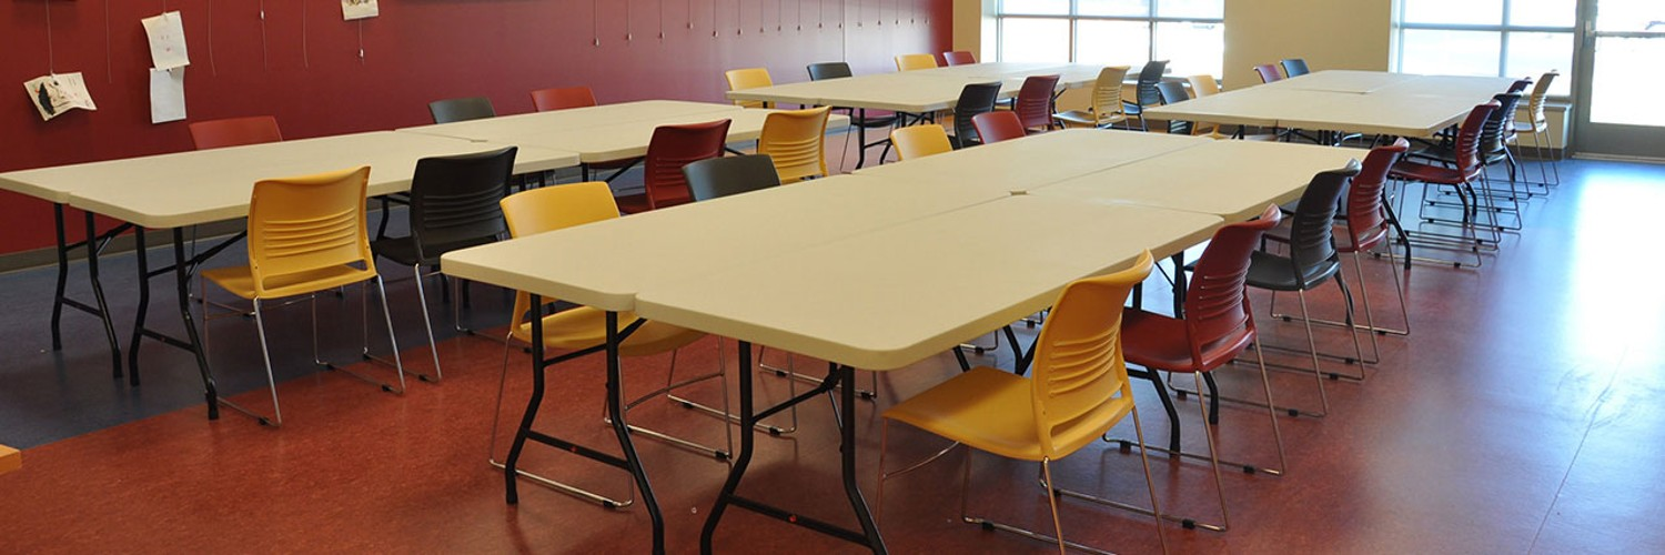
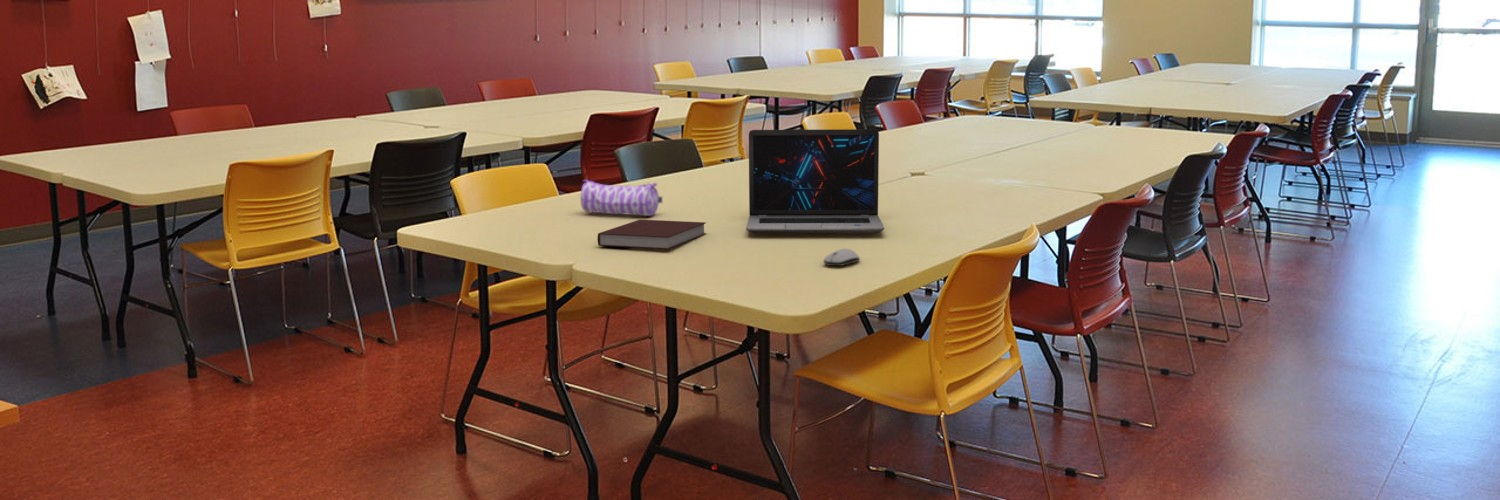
+ laptop (814, 181)
+ computer mouse (841, 256)
+ pencil case (620, 197)
+ notebook (653, 233)
